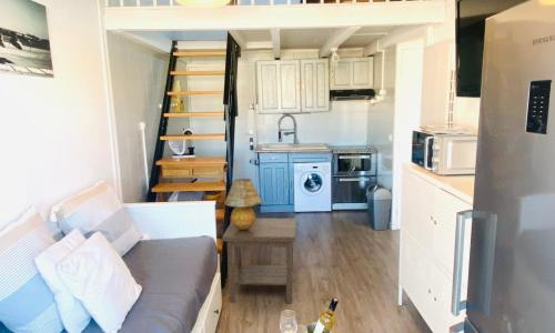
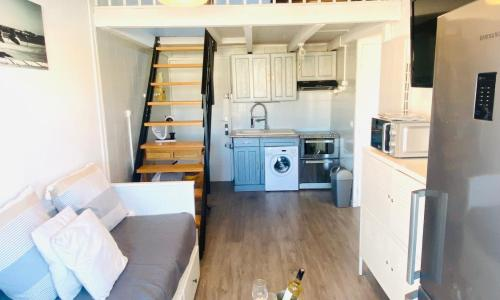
- table lamp (243, 204)
- side table (262, 265)
